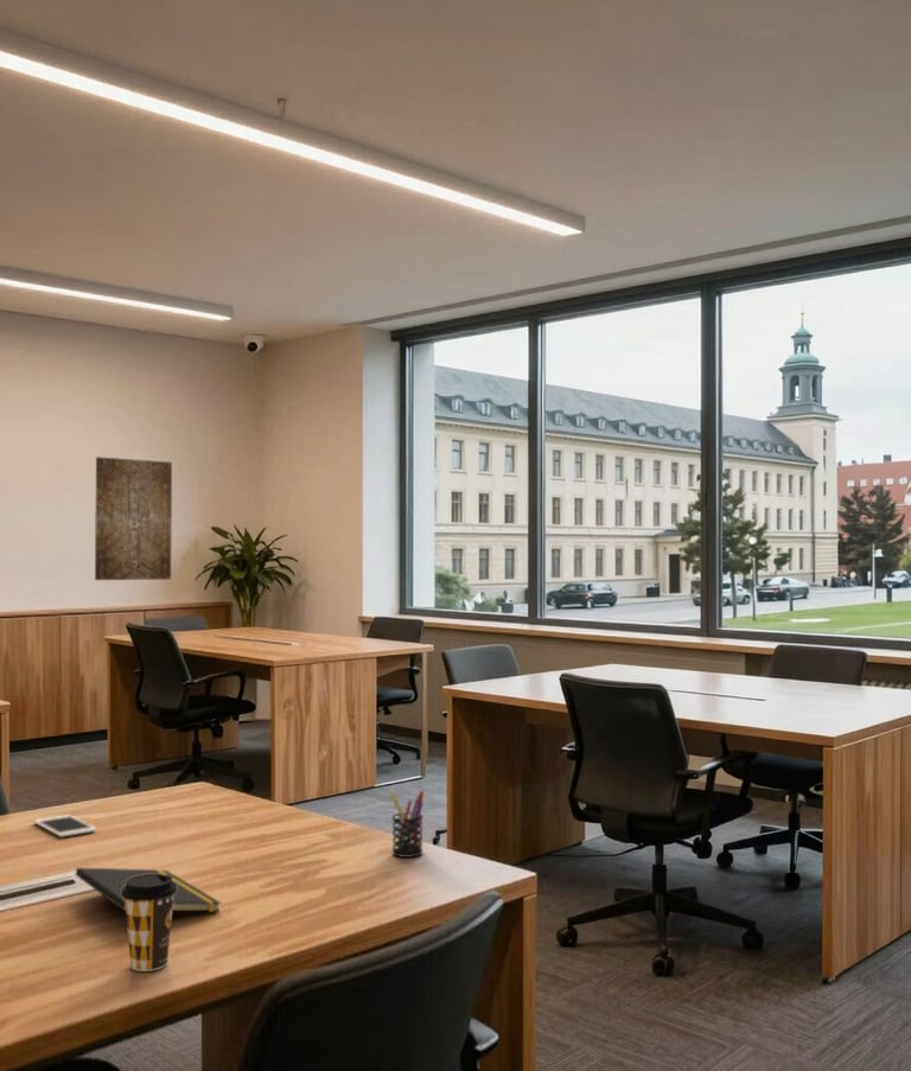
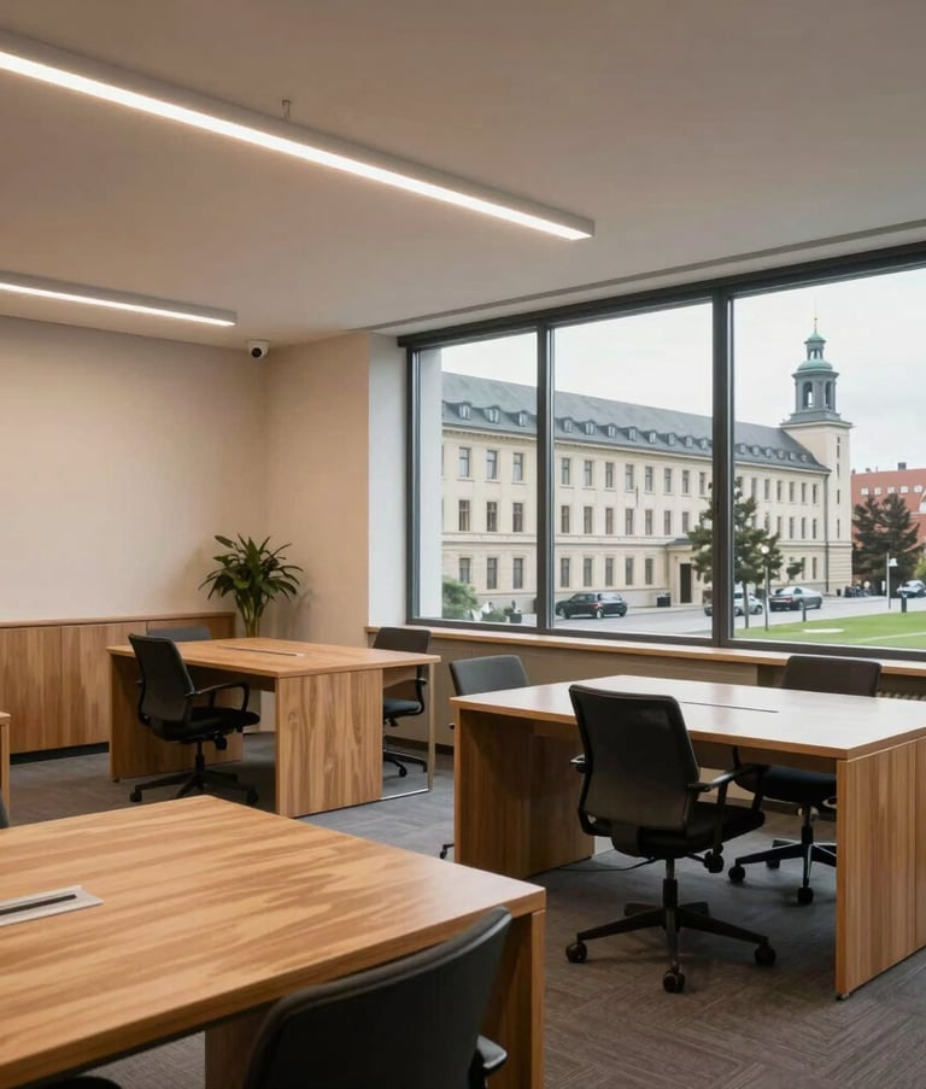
- wall art (134, 519)
- pen holder (410, 820)
- coffee cup (148, 922)
- notepad (142, 874)
- cell phone (64, 825)
